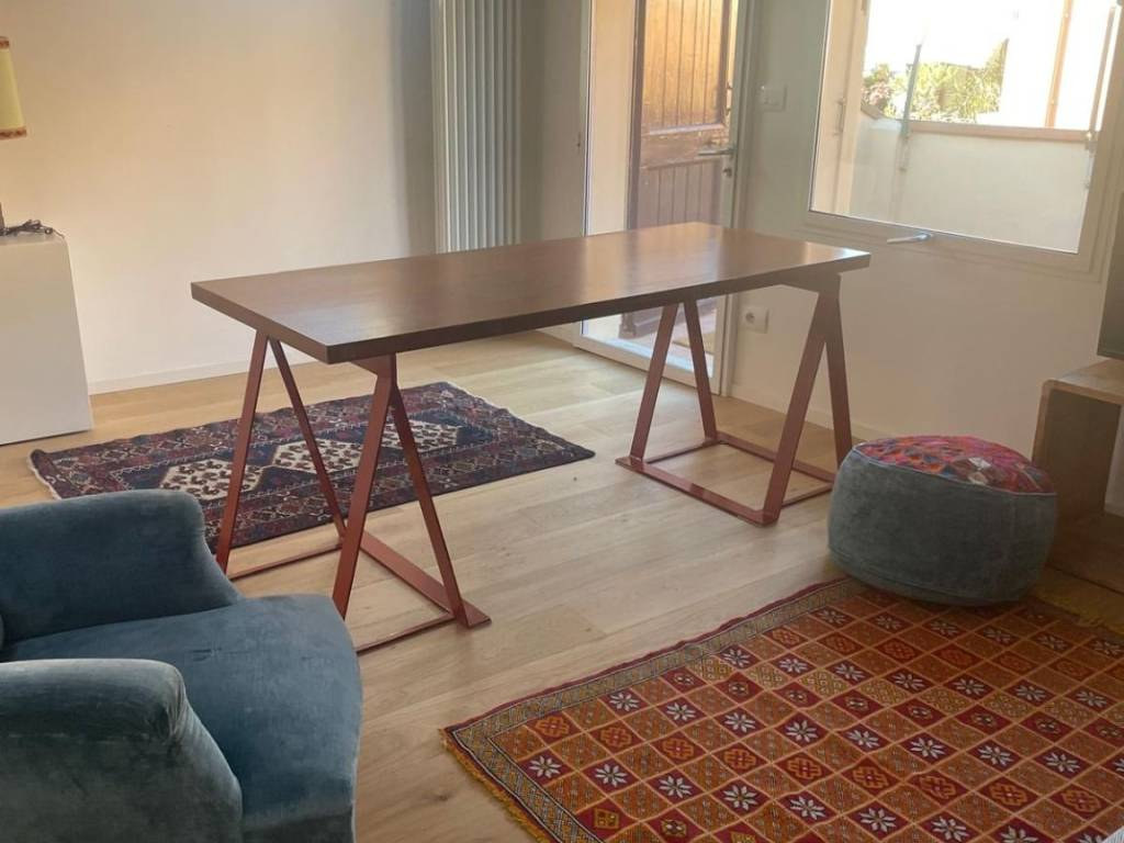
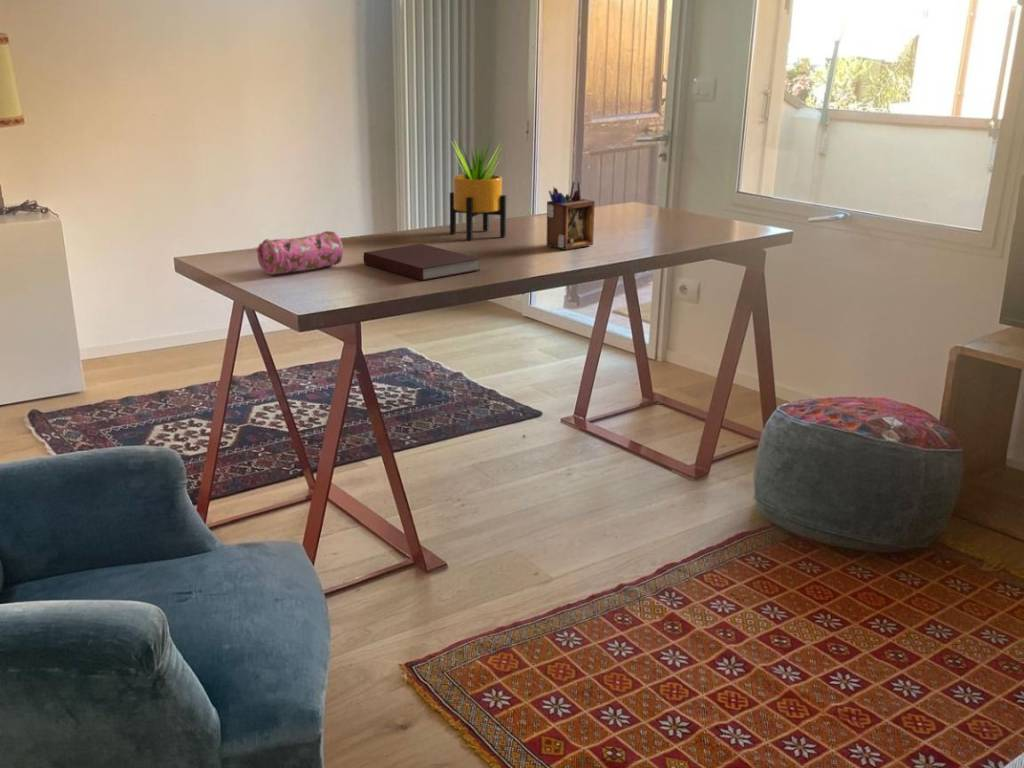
+ desk organizer (570, 214)
+ notebook (421, 261)
+ pencil case (300, 252)
+ potted plant (477, 185)
